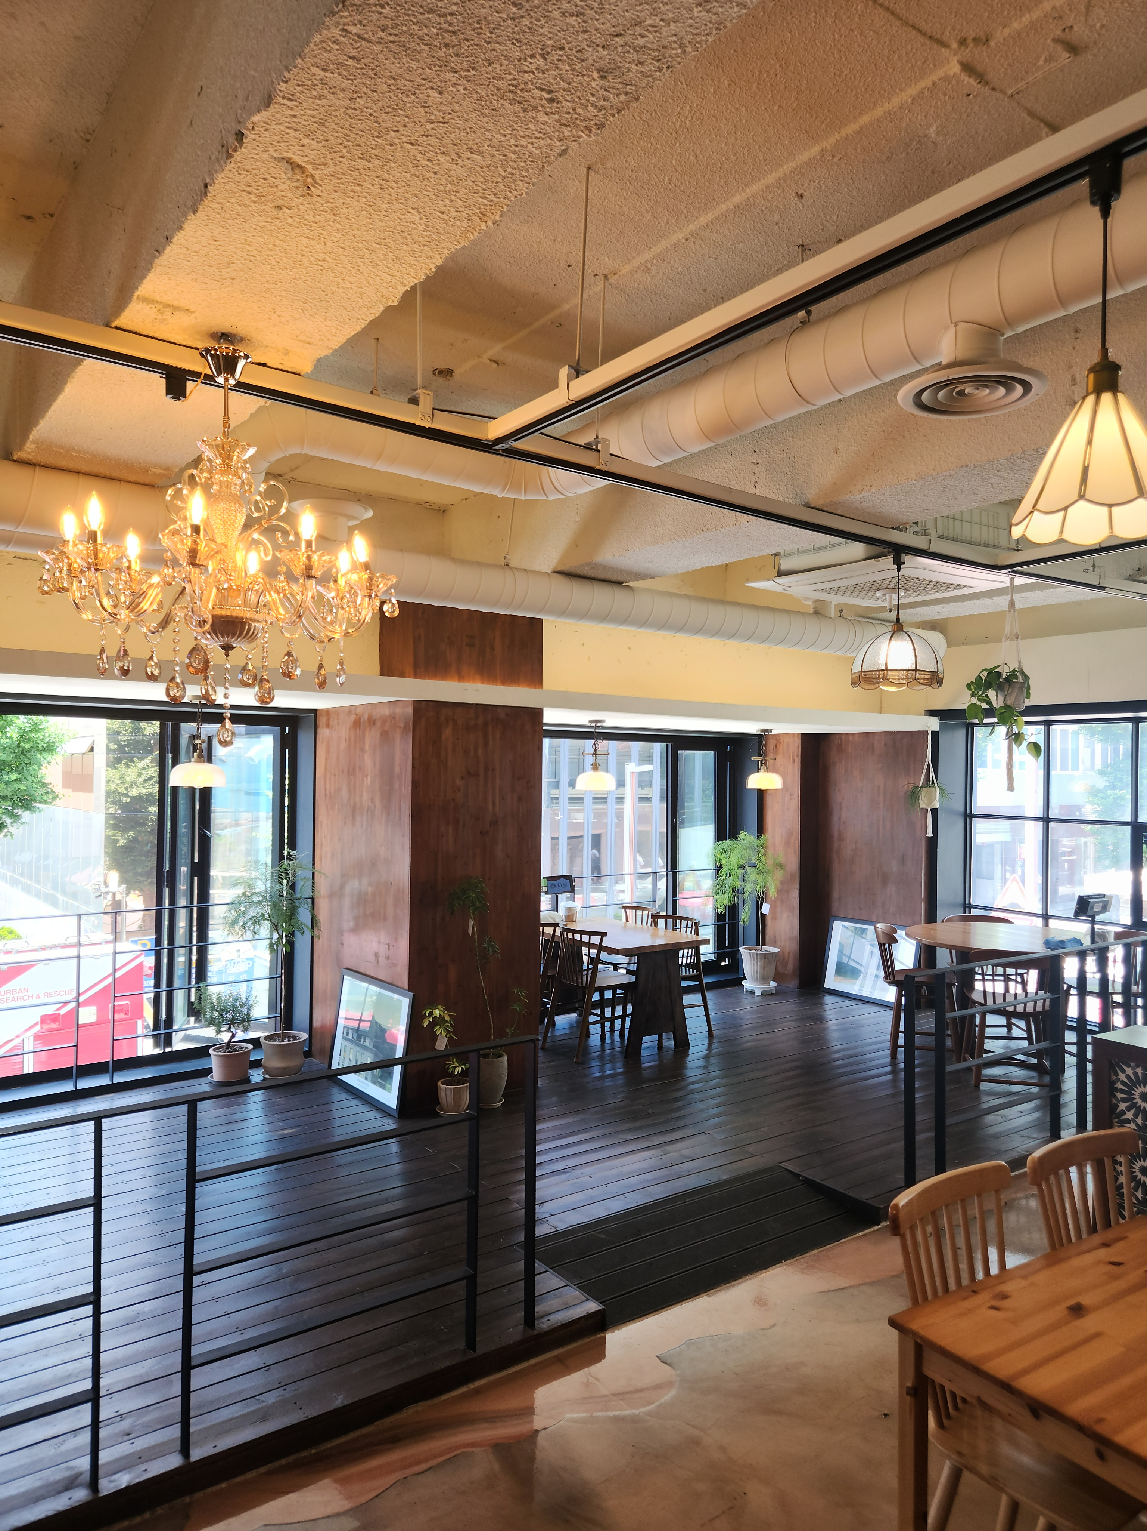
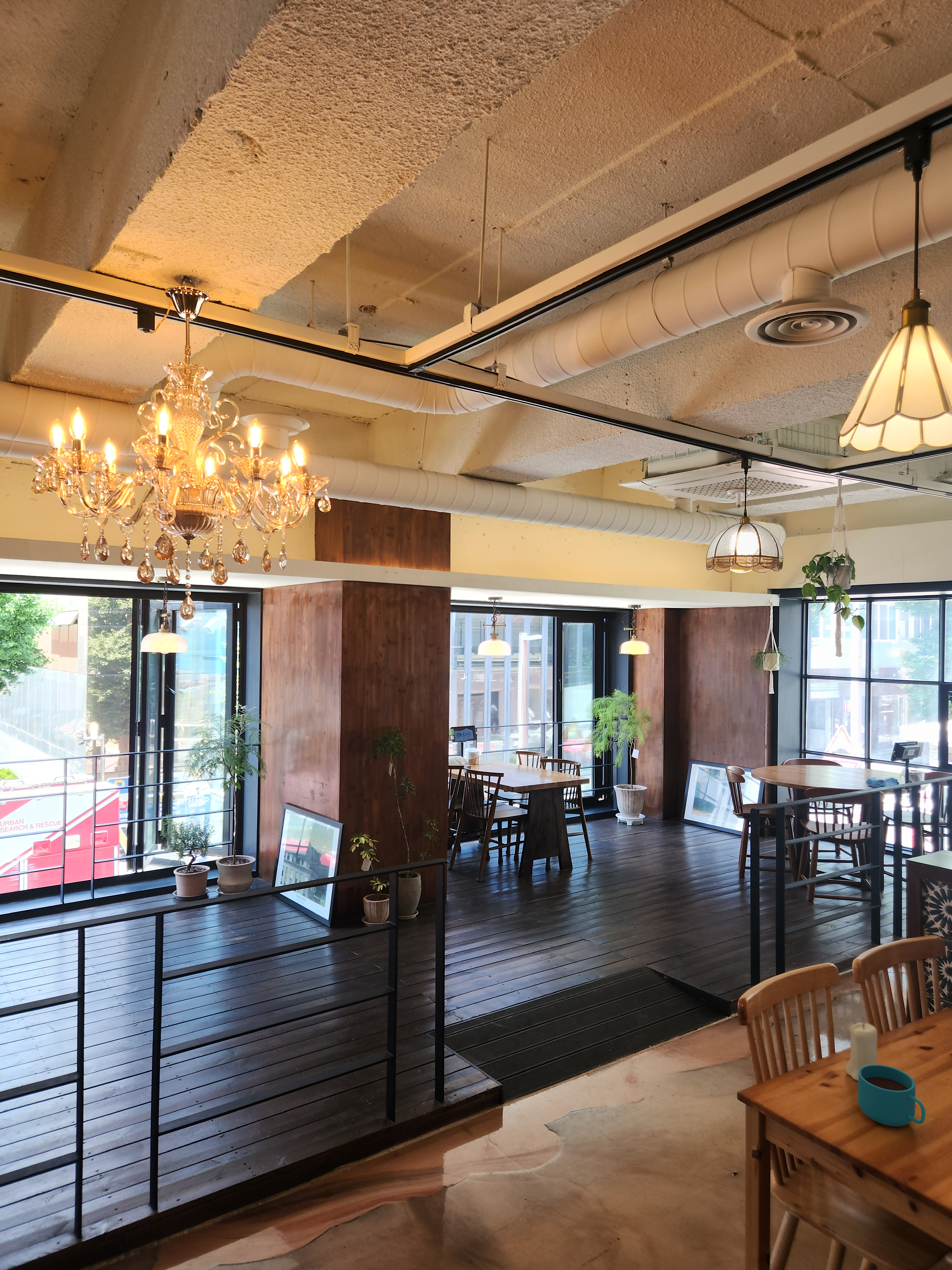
+ cup (893, 1101)
+ candle (864, 1049)
